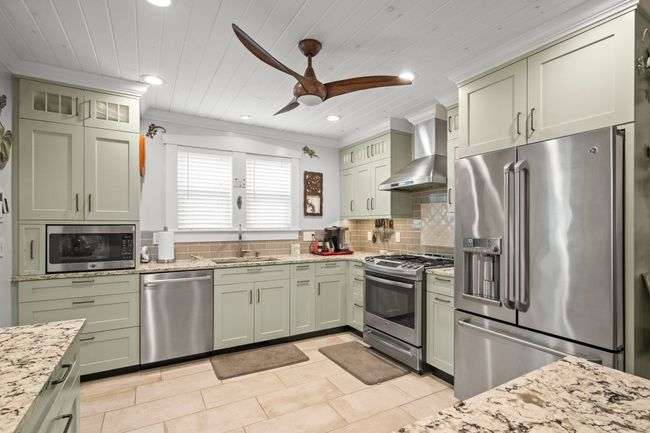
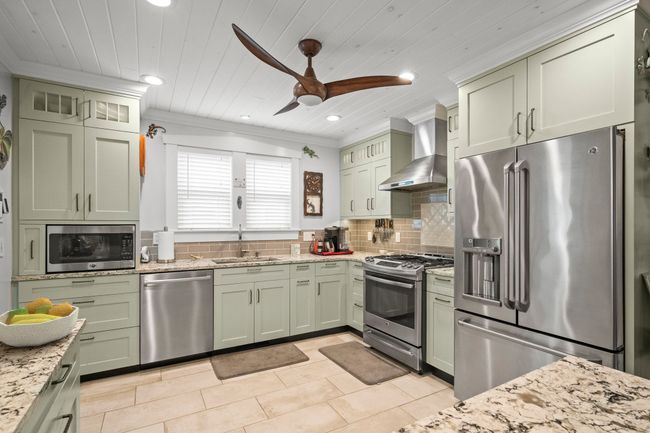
+ fruit bowl (38, 319)
